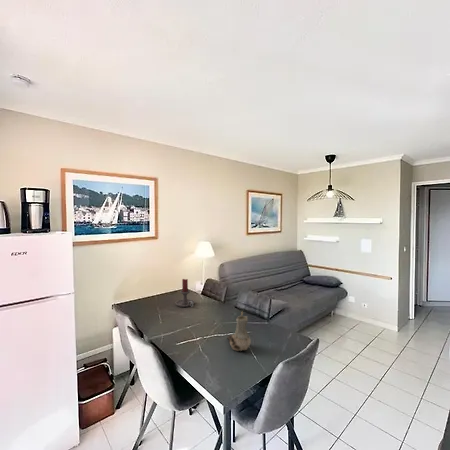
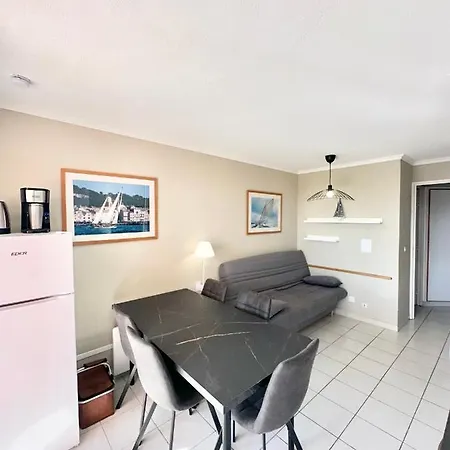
- candle holder (237, 326)
- candle holder (186, 292)
